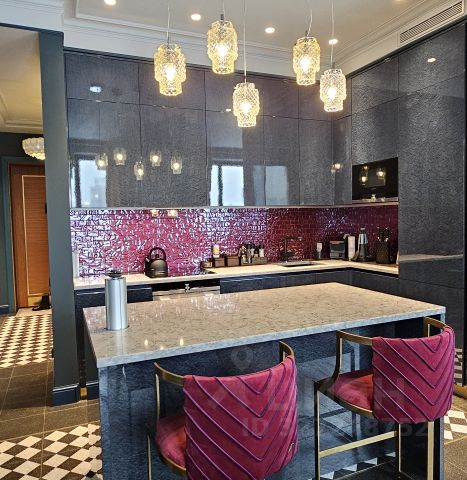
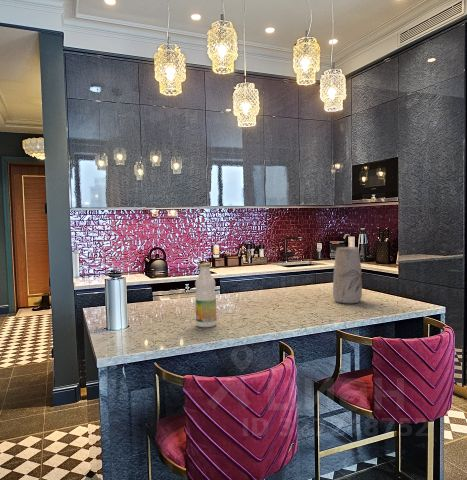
+ bottle (205, 294)
+ vase (347, 274)
